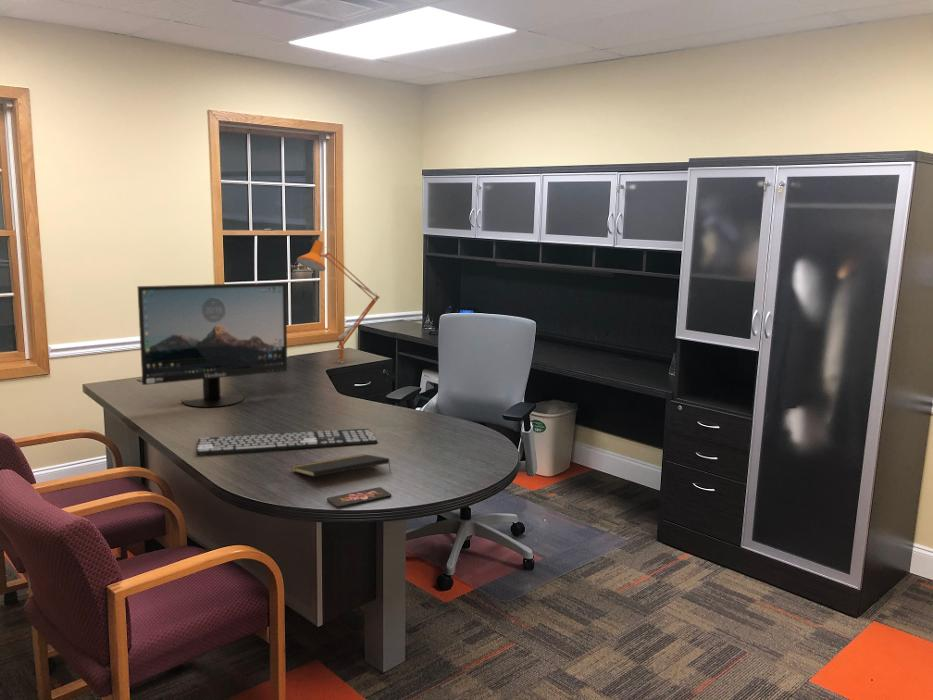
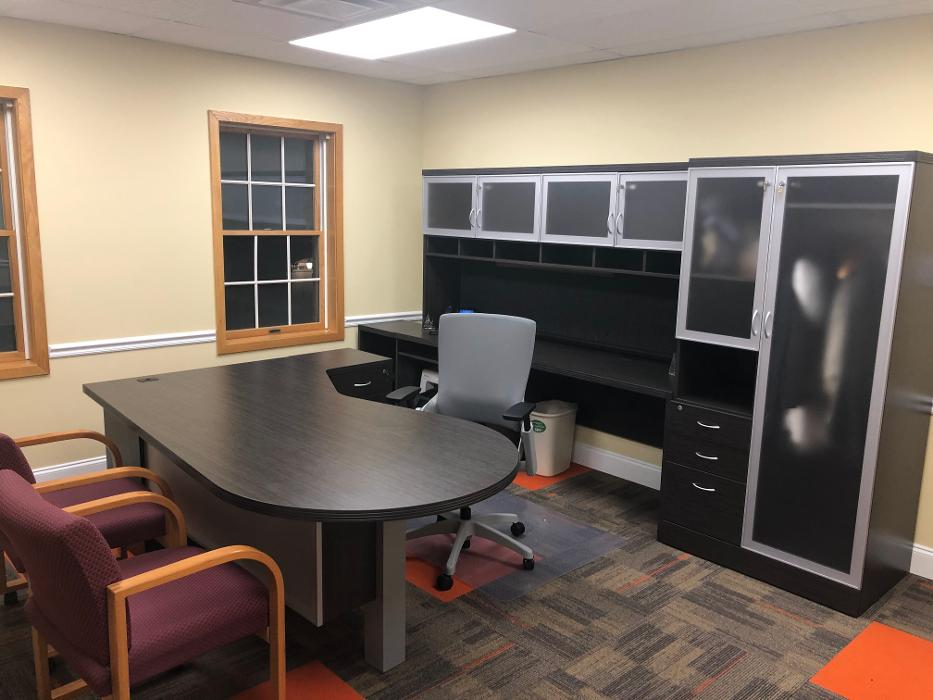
- monitor (216, 343)
- smartphone (359, 497)
- desk lamp (360, 315)
- notepad (340, 464)
- keyboard (288, 439)
